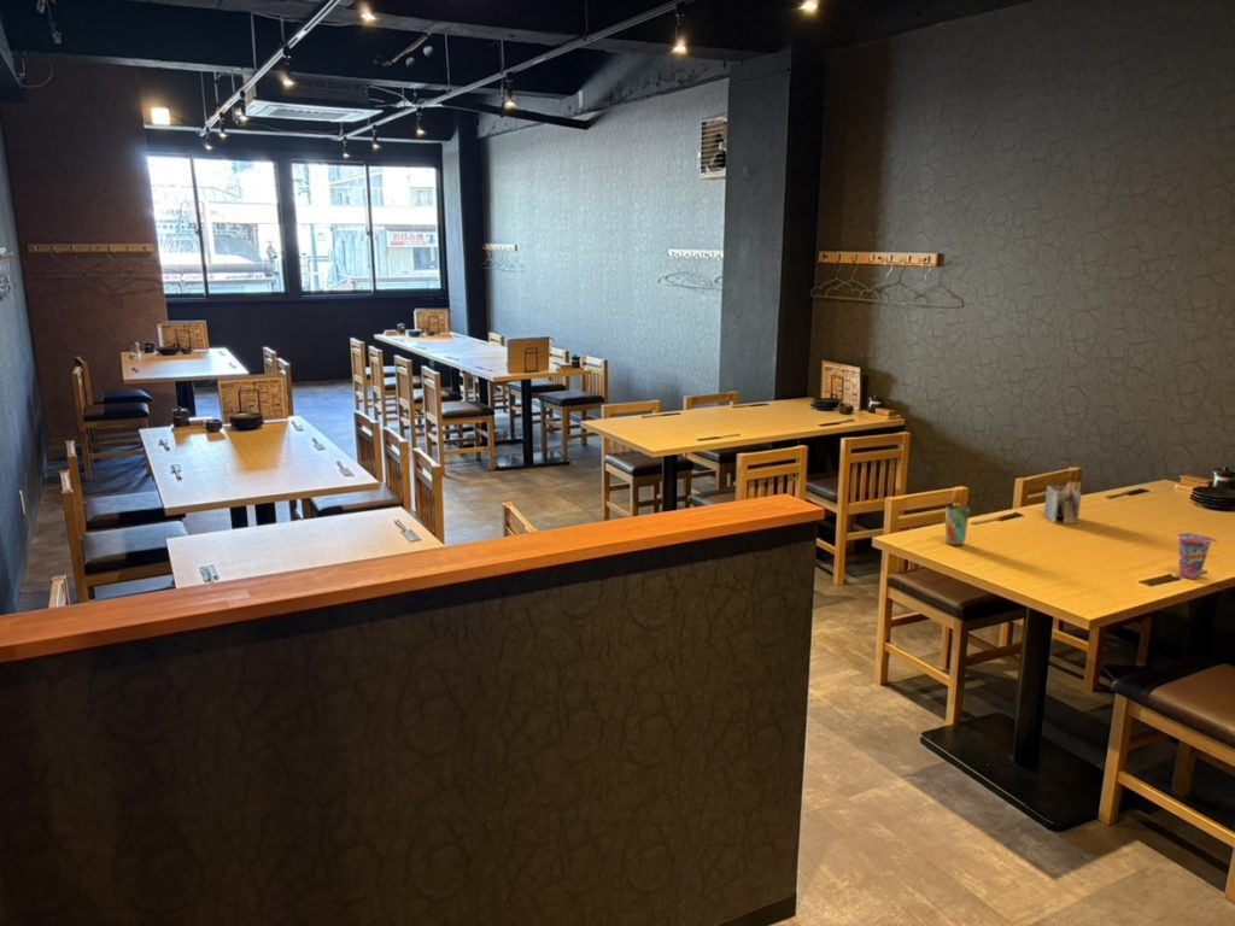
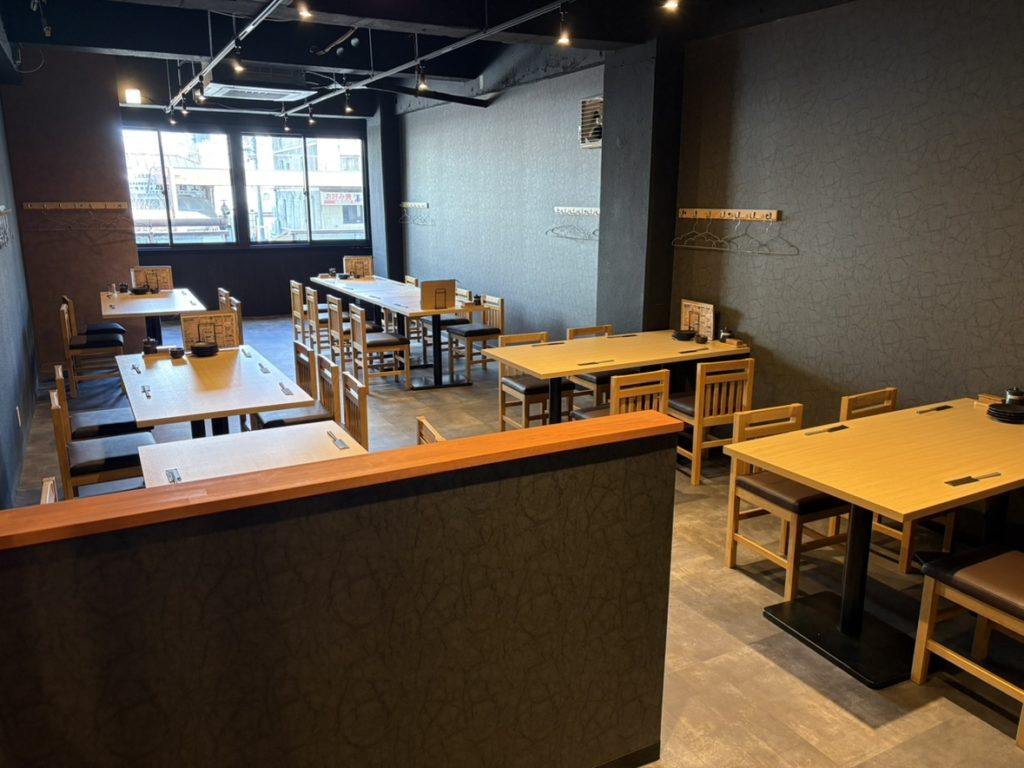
- cup (955, 524)
- napkin holder (1063, 499)
- cup (1193, 556)
